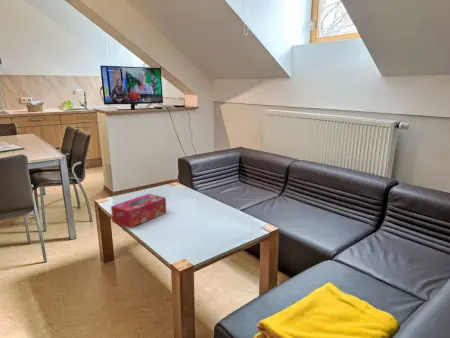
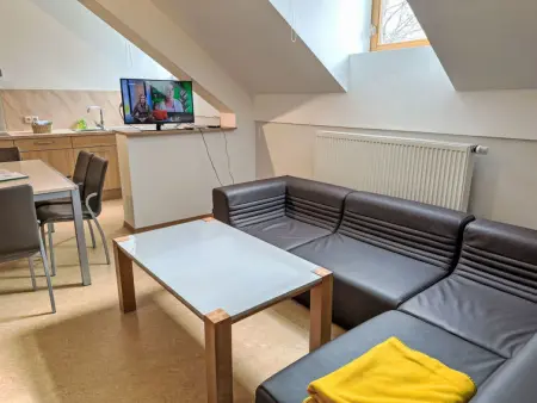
- tissue box (139, 209)
